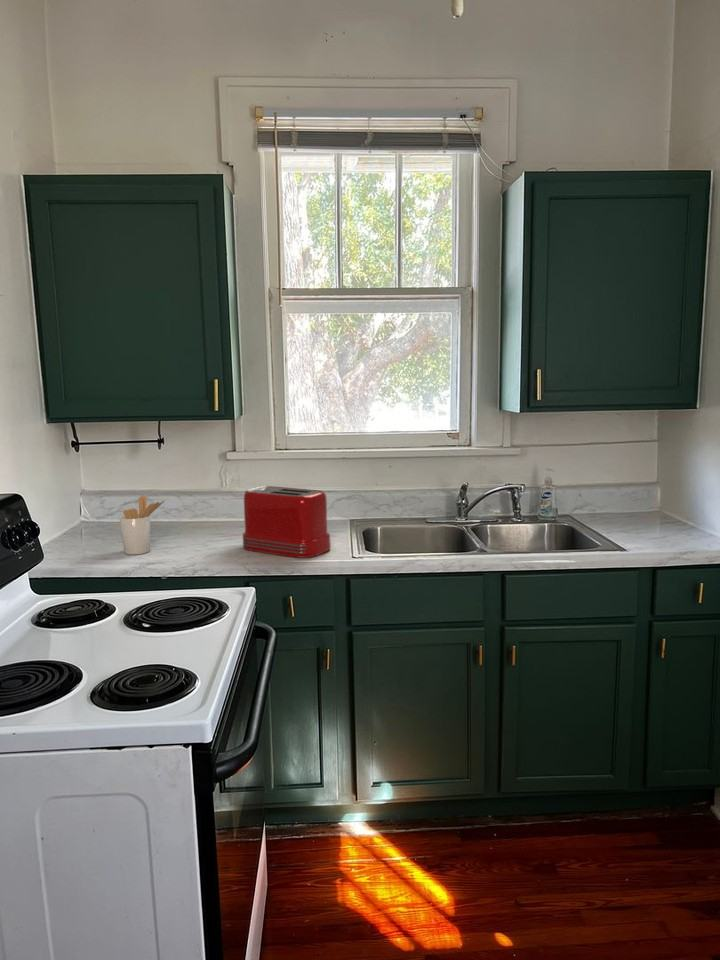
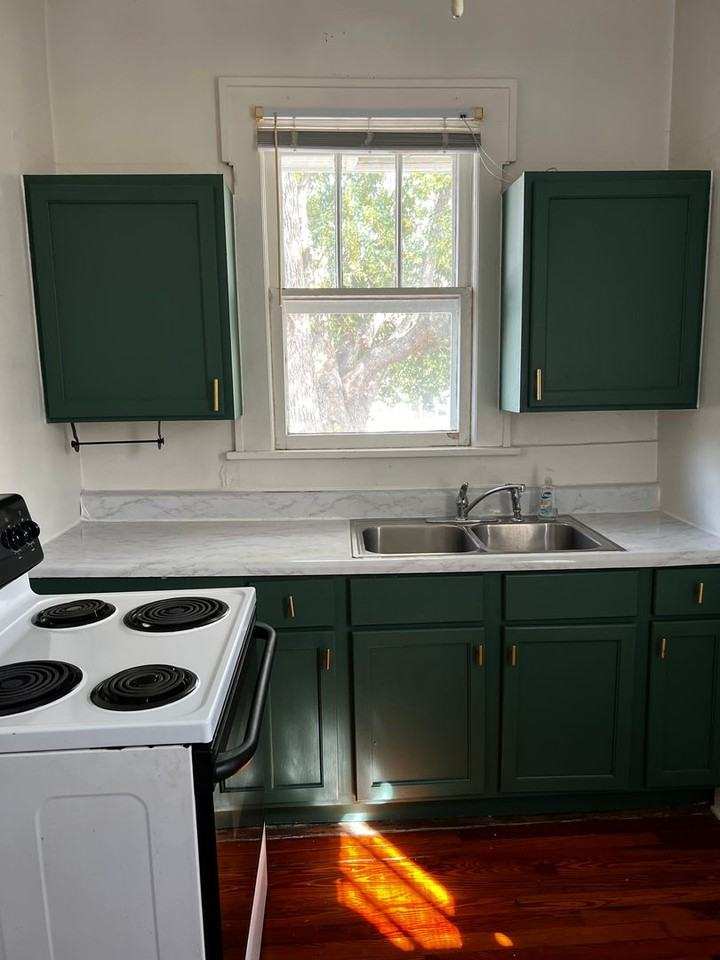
- utensil holder (142, 525)
- toaster (285, 519)
